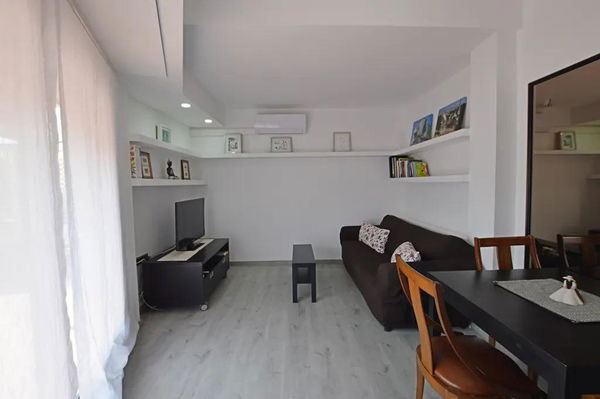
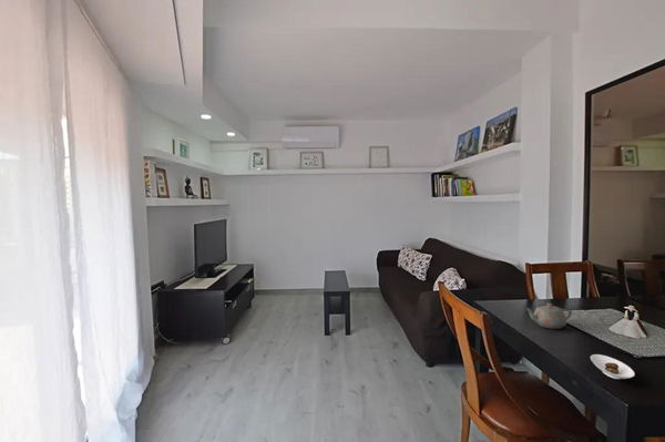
+ teapot (548, 313)
+ saucer (611, 368)
